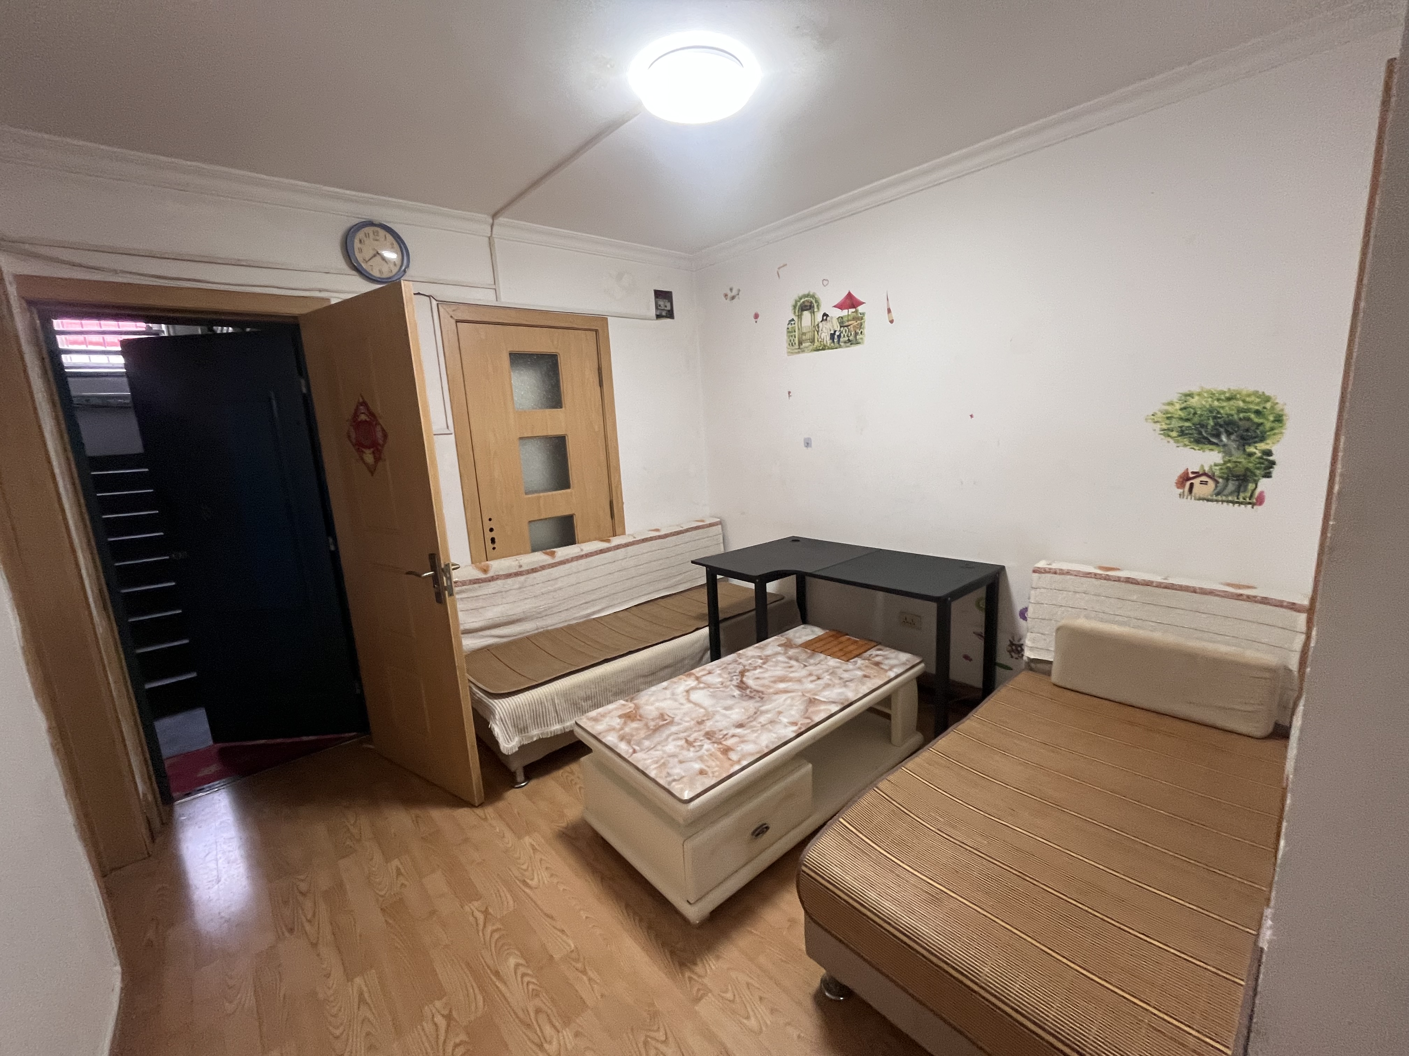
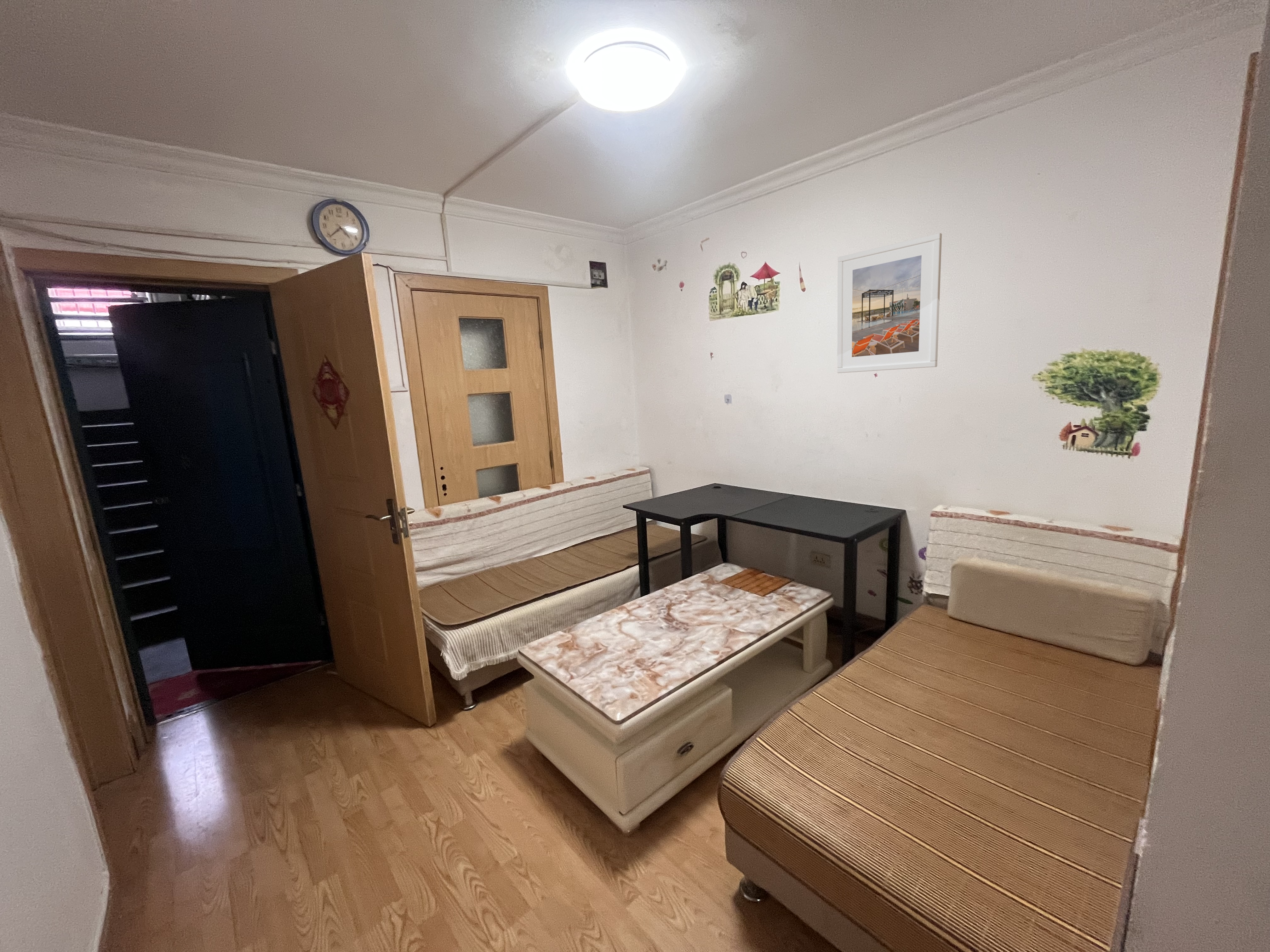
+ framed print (885, 309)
